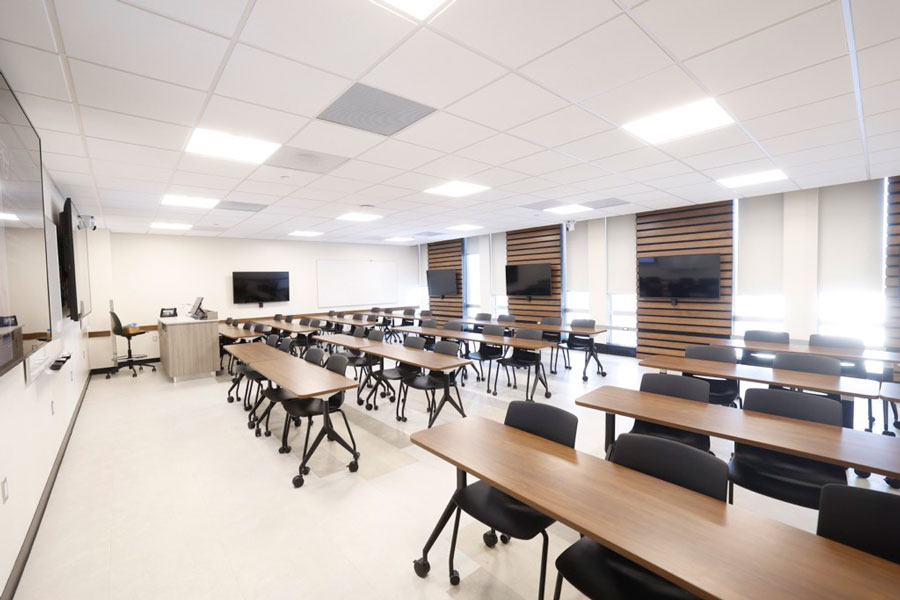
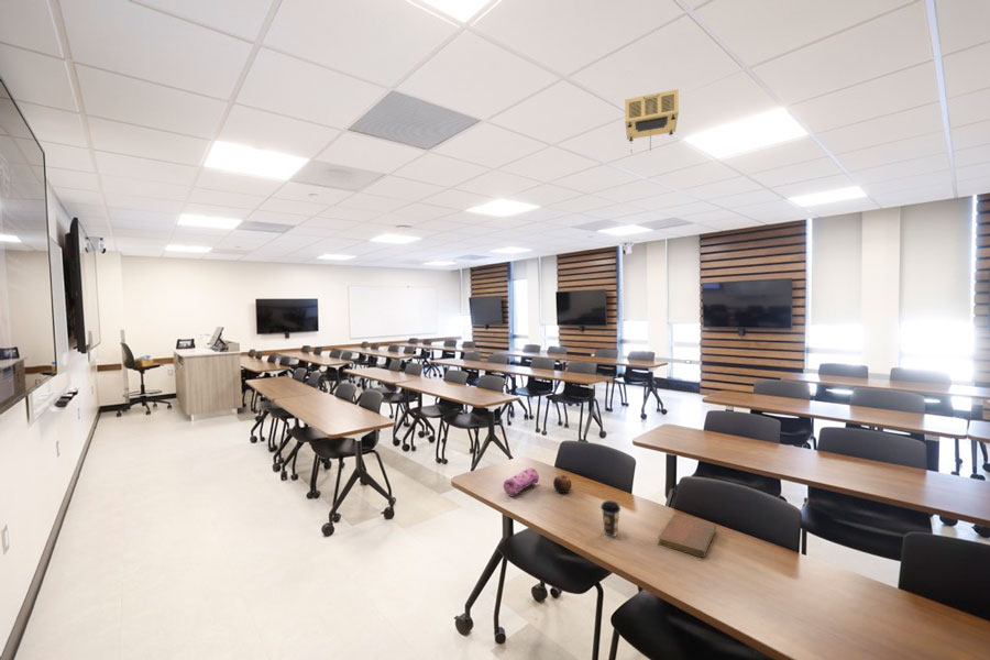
+ pencil case (521, 481)
+ notebook (688, 534)
+ projector (650, 119)
+ coffee cup (610, 518)
+ apple (562, 483)
